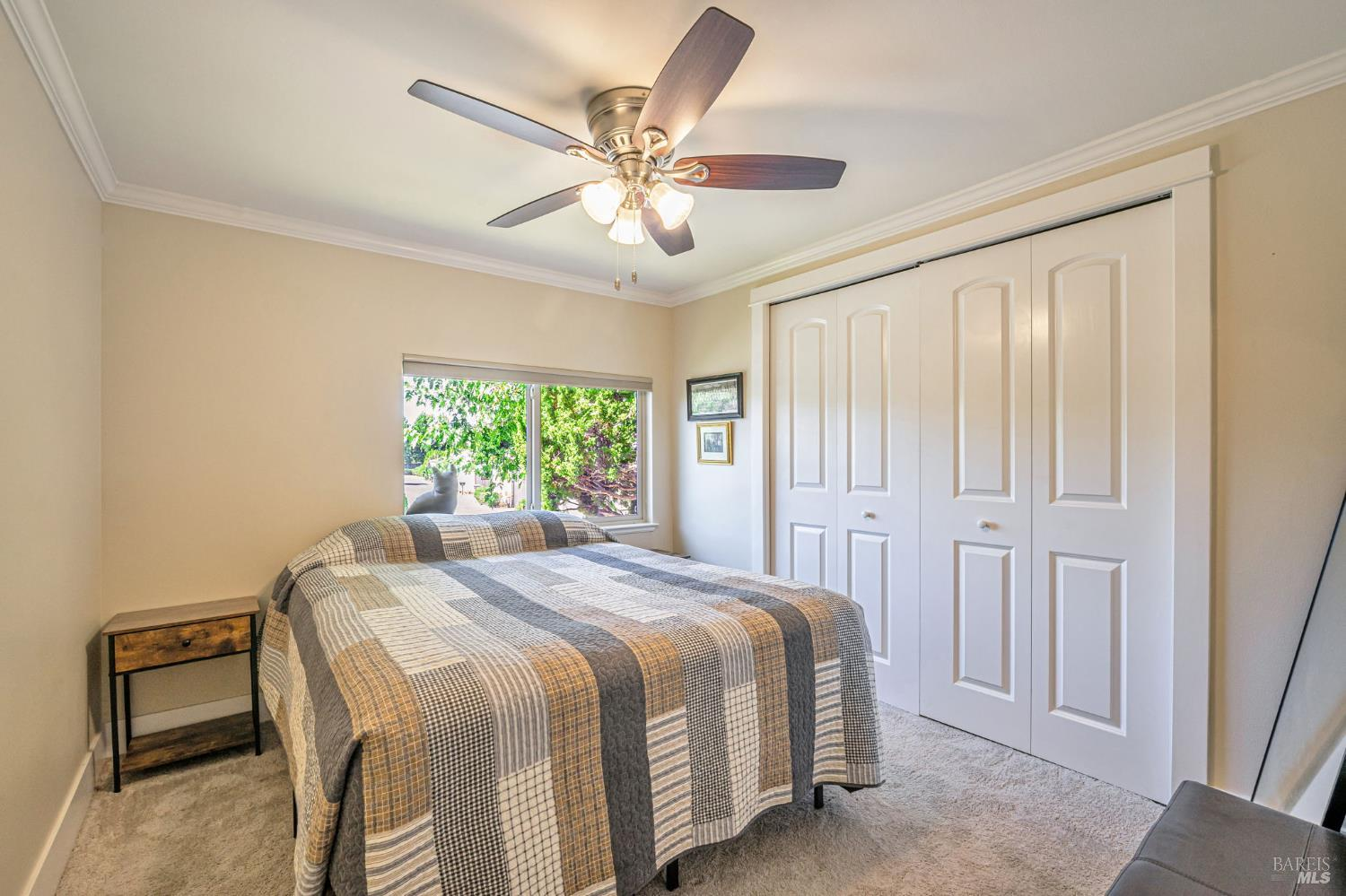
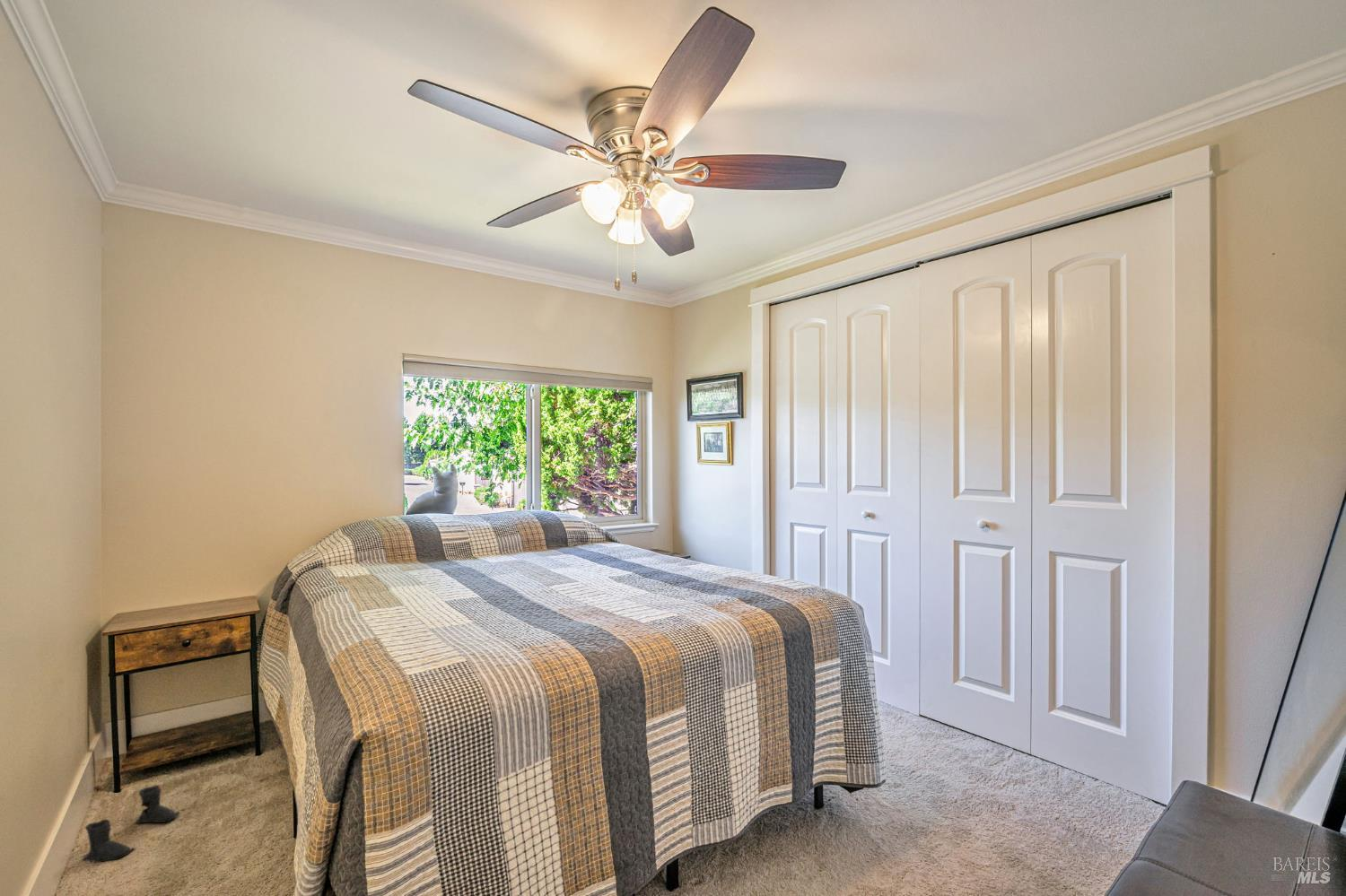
+ boots (134, 822)
